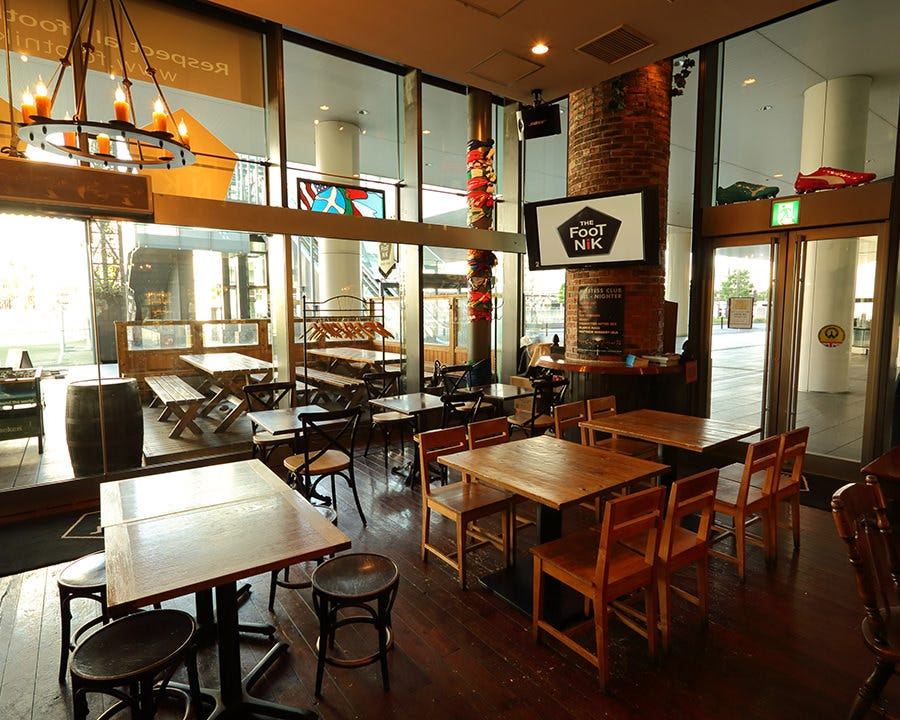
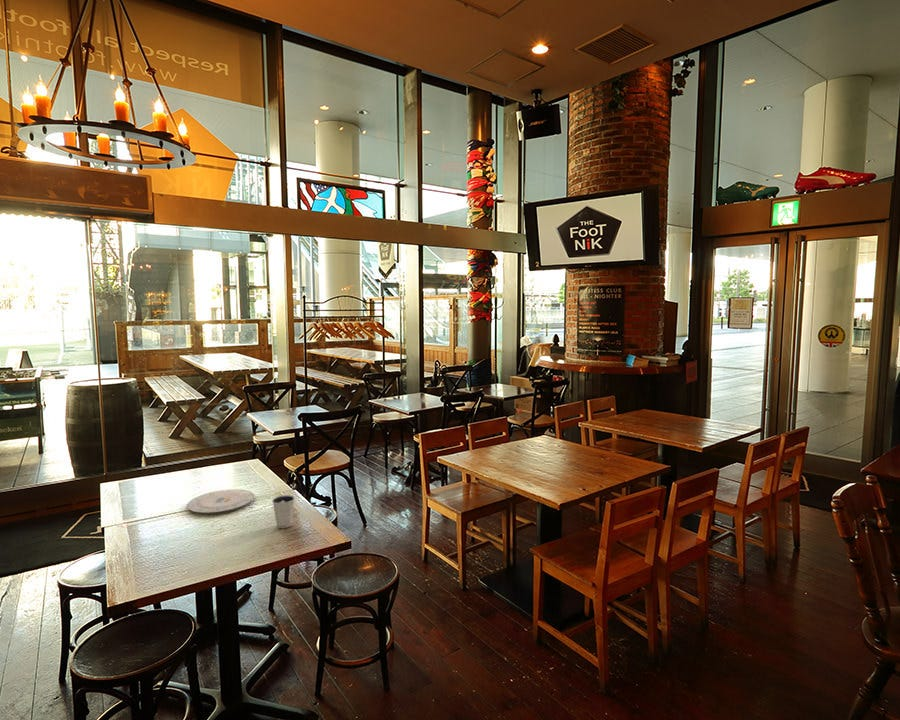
+ plate (221, 501)
+ dixie cup (284, 512)
